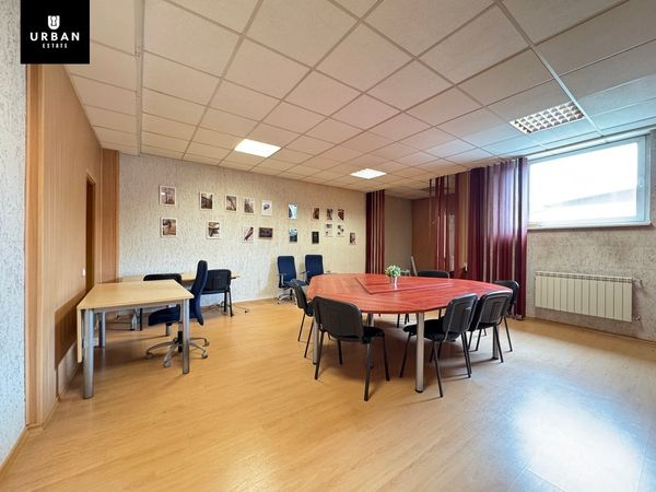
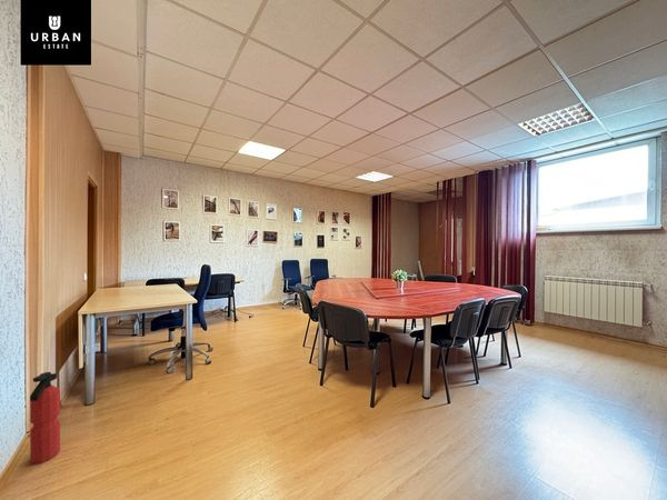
+ fire extinguisher (44, 414)
